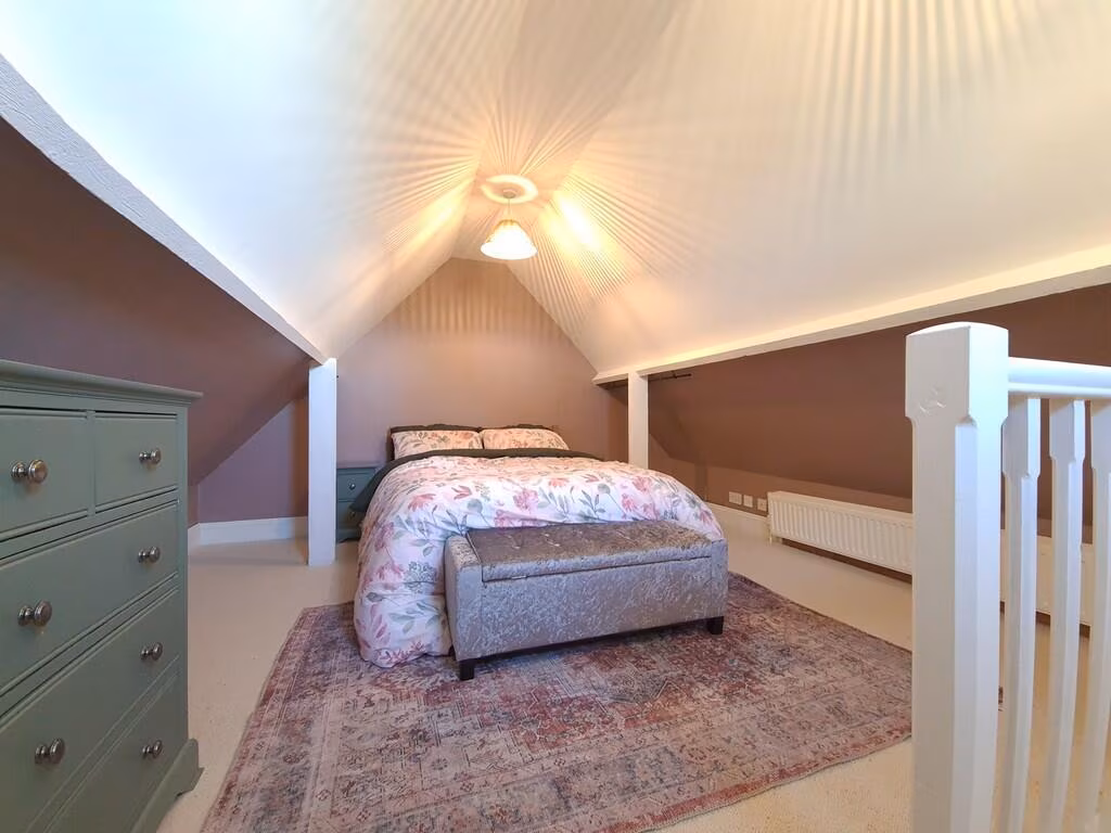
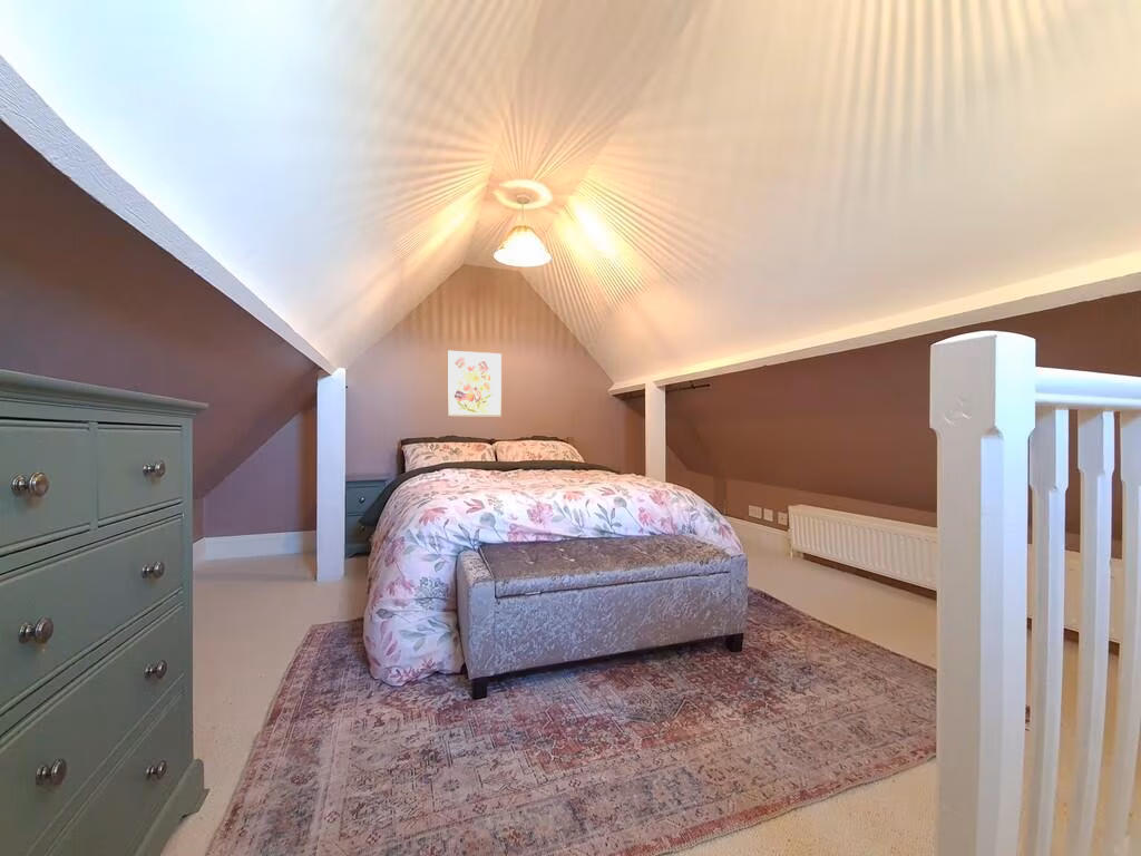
+ wall art (475, 383)
